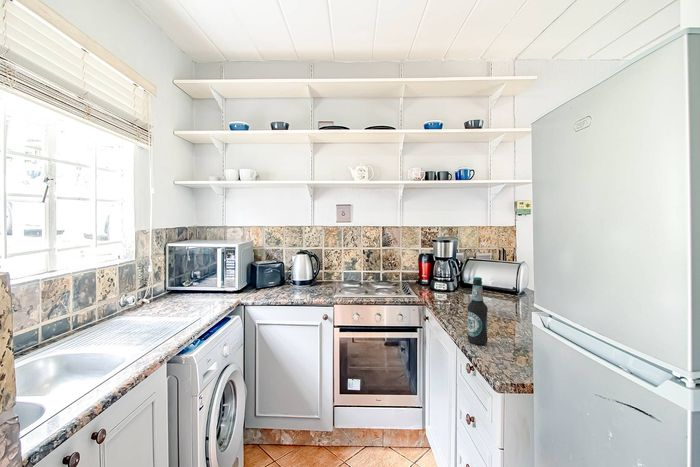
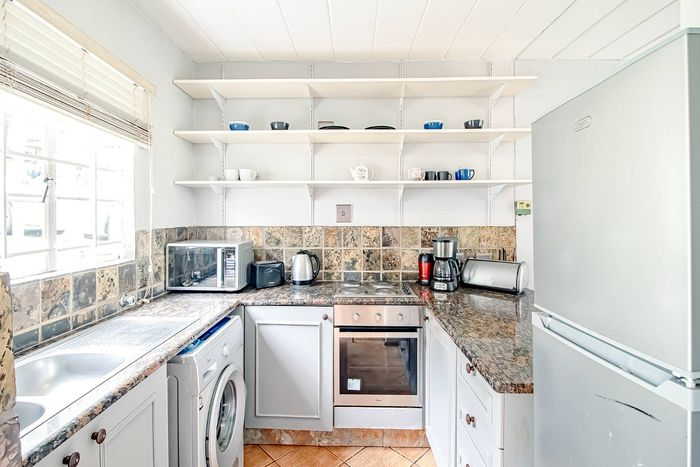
- bottle (477, 309)
